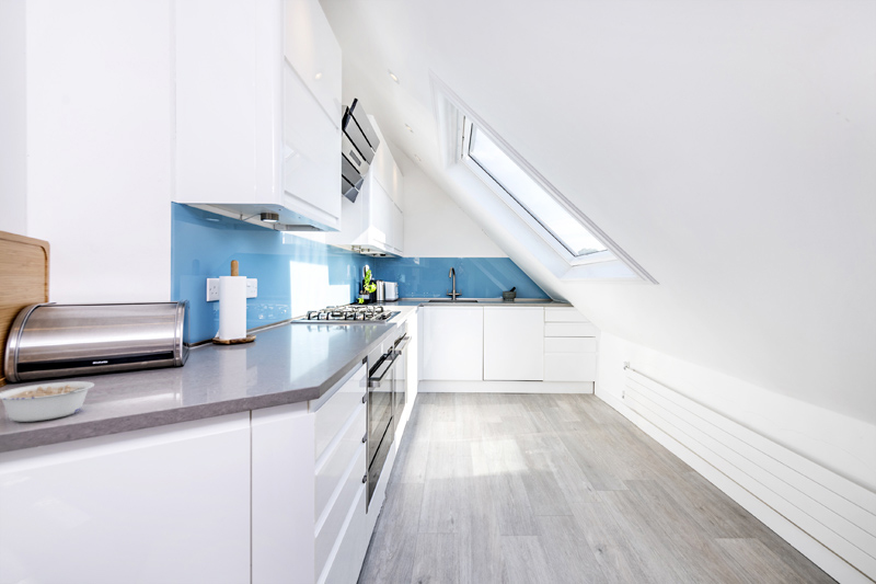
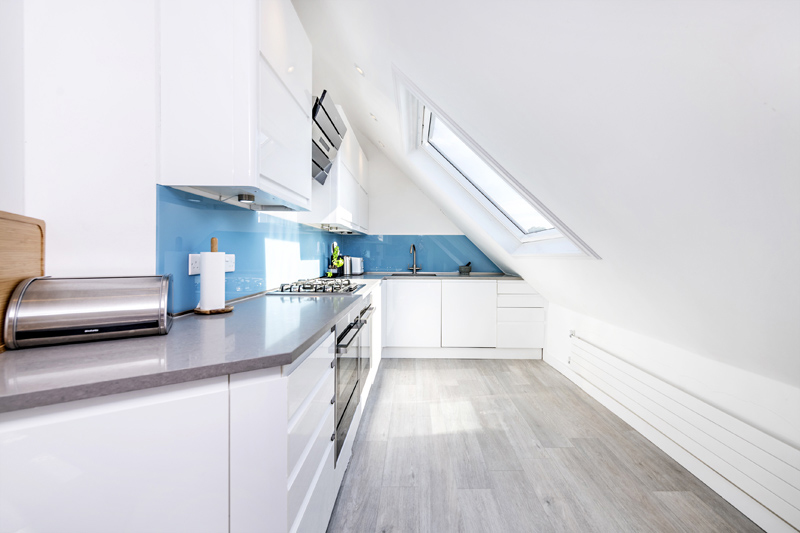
- legume (50, 399)
